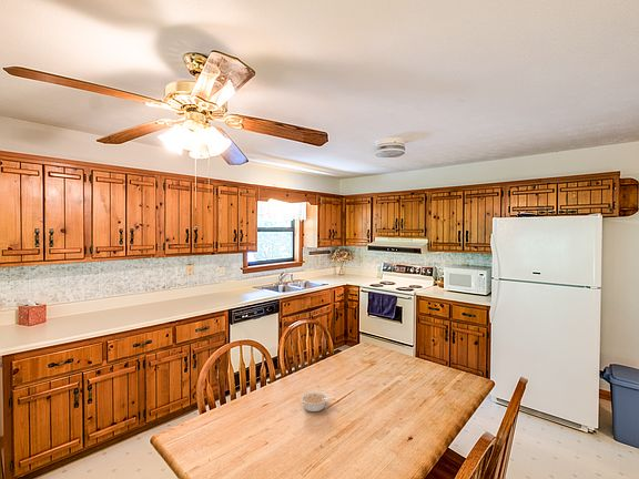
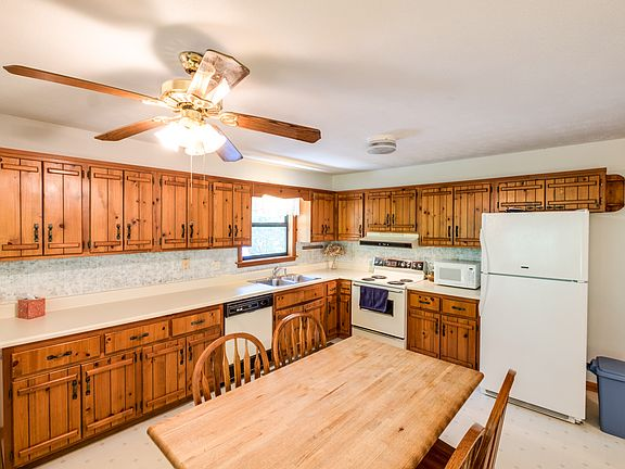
- legume (315, 400)
